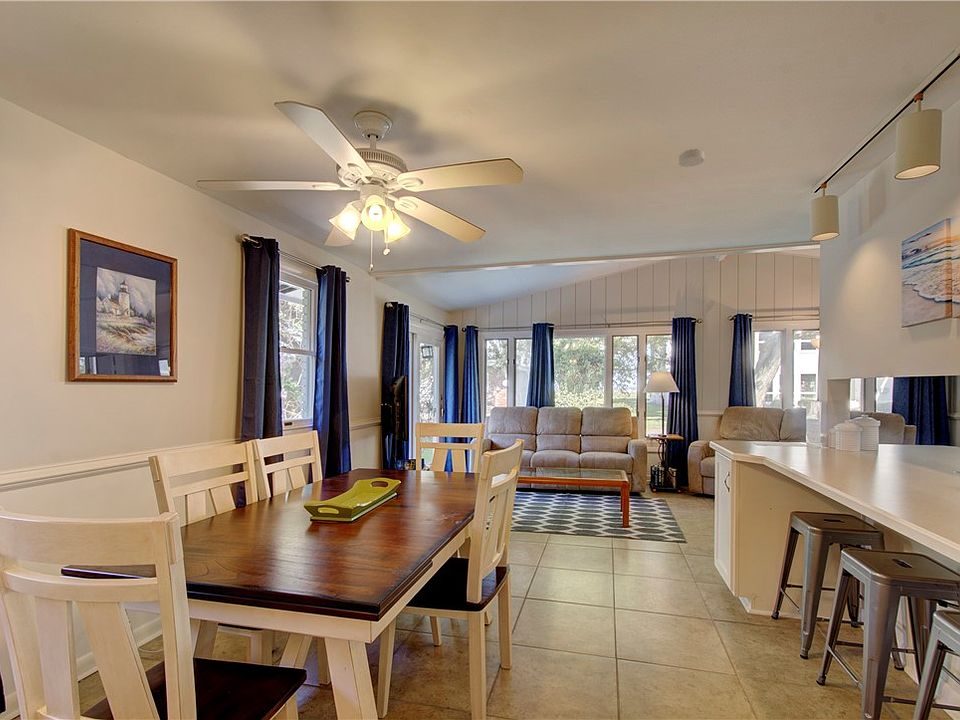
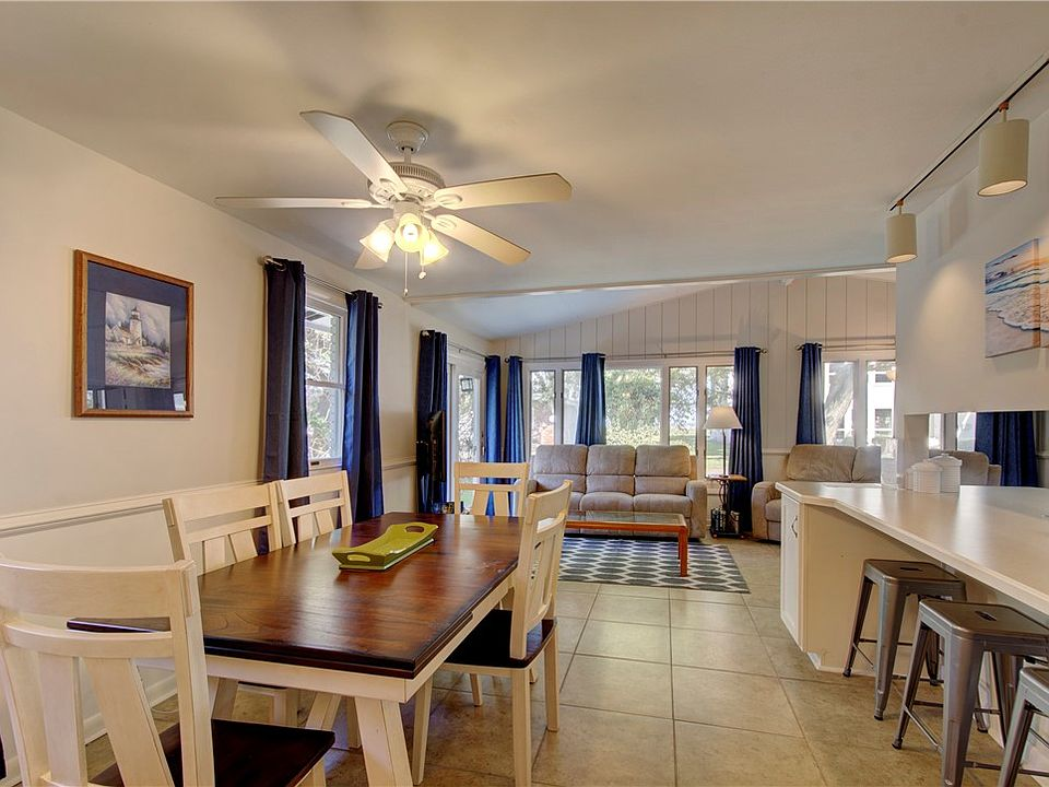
- smoke detector (691, 156)
